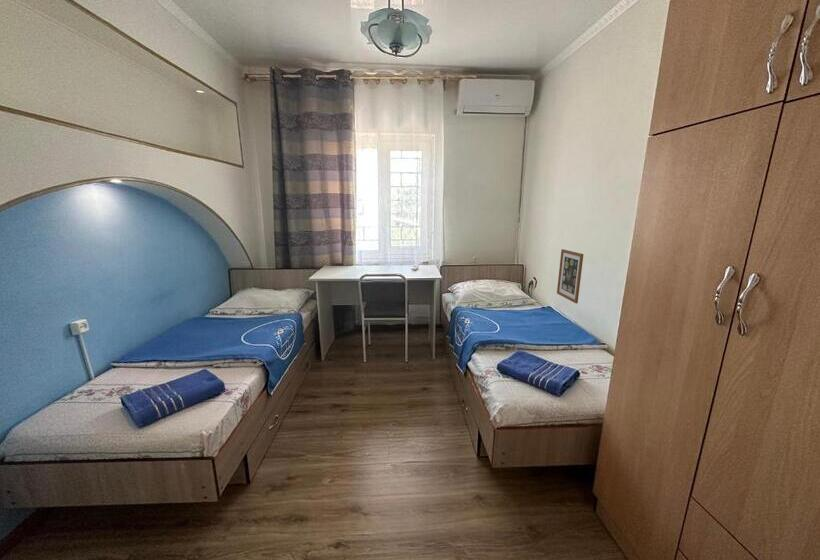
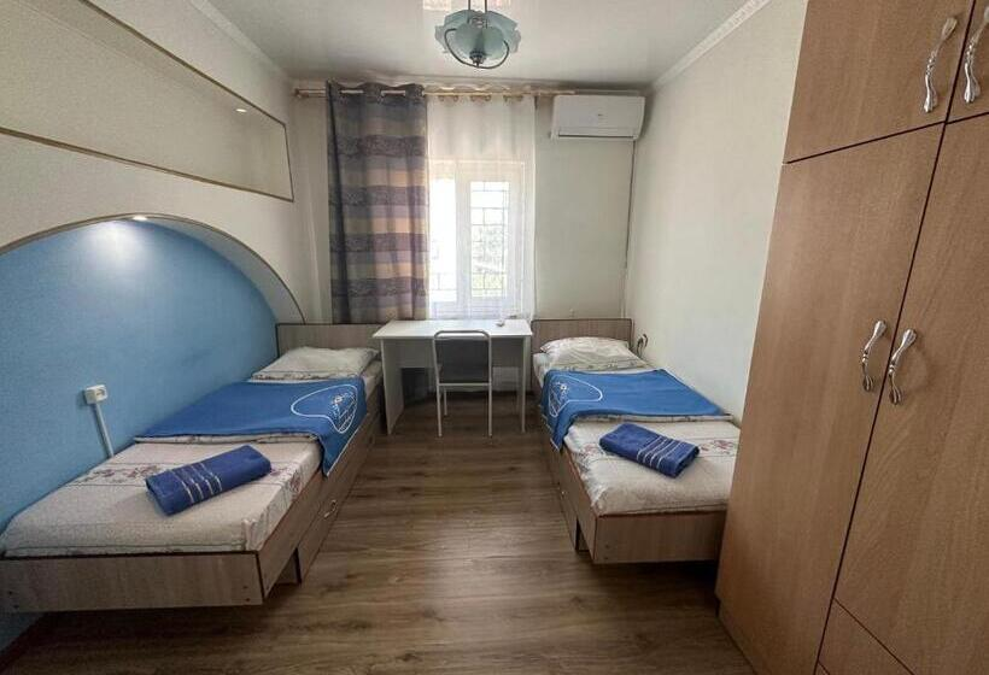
- wall art (569, 275)
